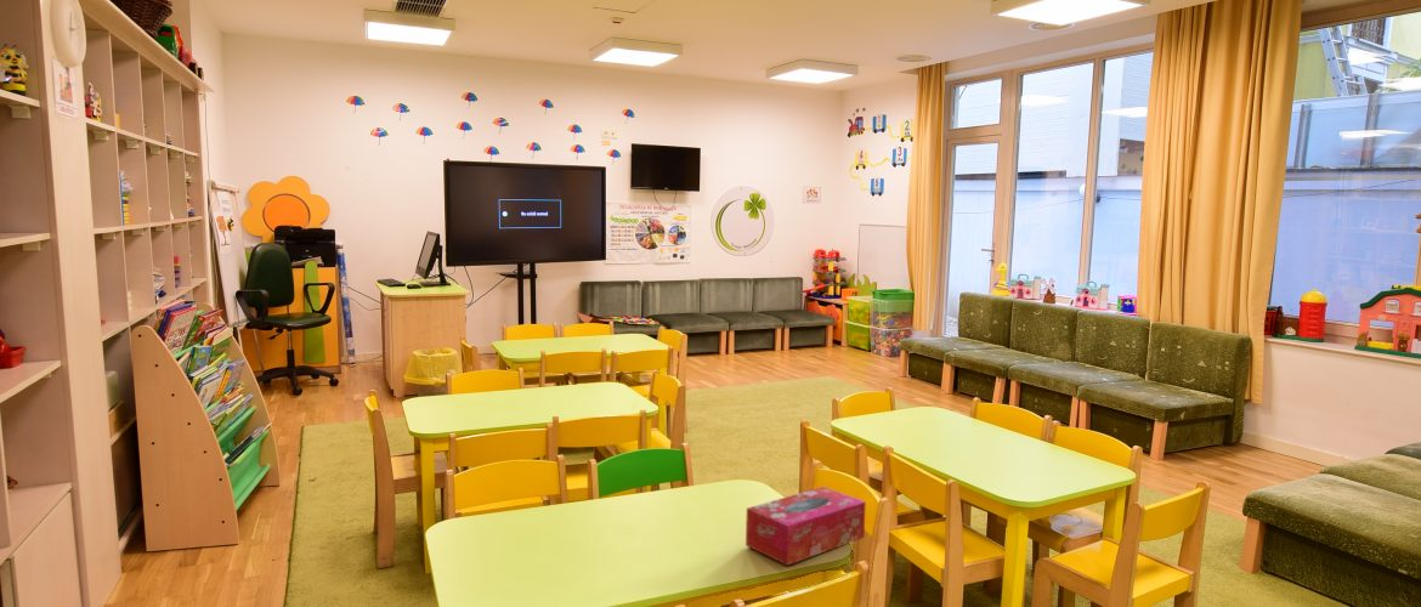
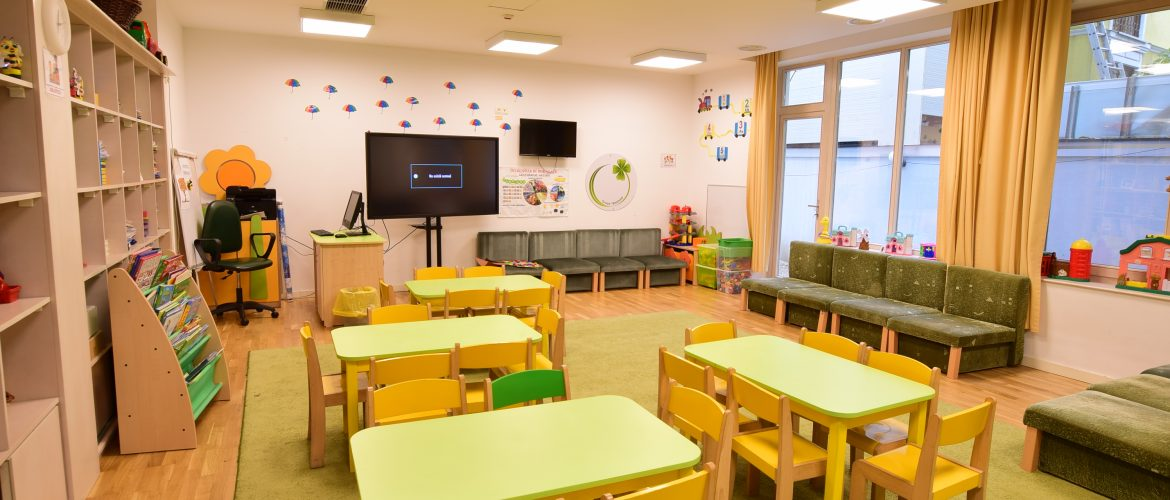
- tissue box (805, 523)
